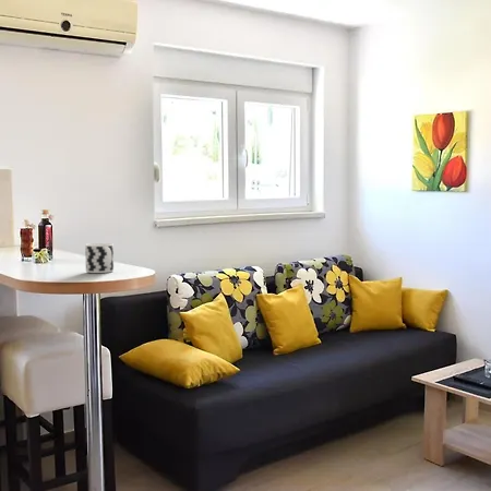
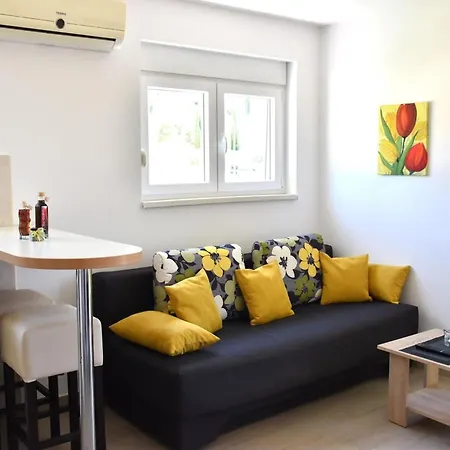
- cup (101, 258)
